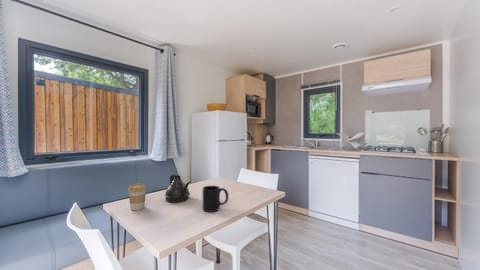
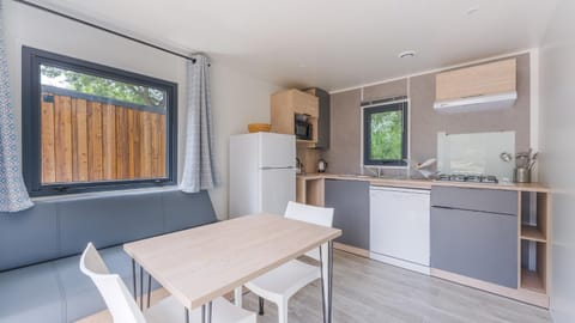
- coffee cup (137, 196)
- mug (214, 198)
- teapot (179, 188)
